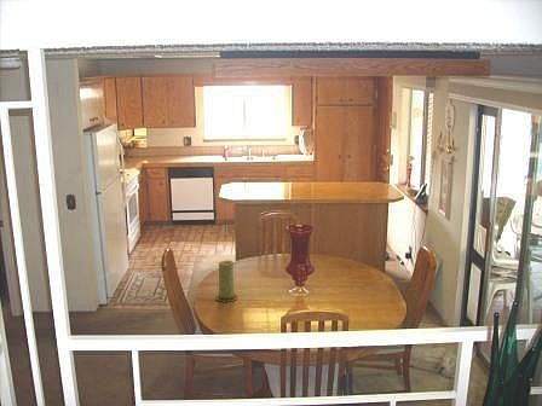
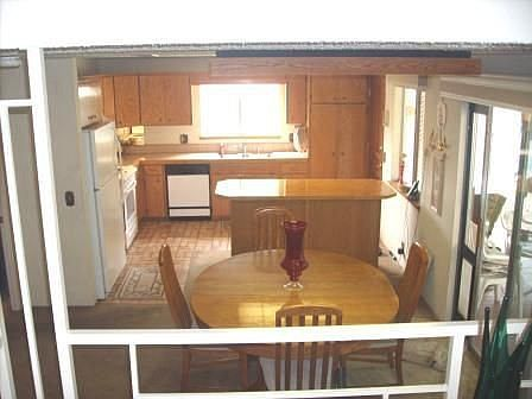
- candle (226, 279)
